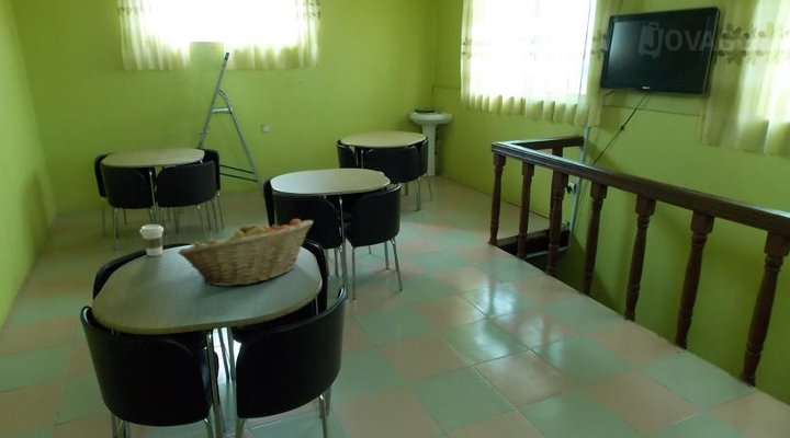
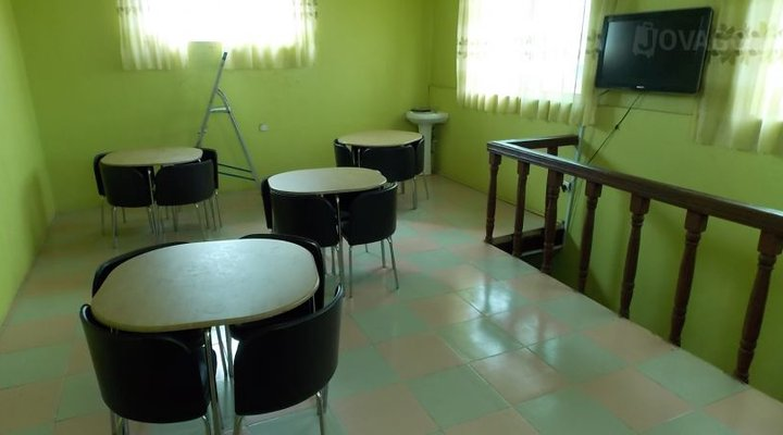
- coffee cup (153, 240)
- fruit basket (249, 246)
